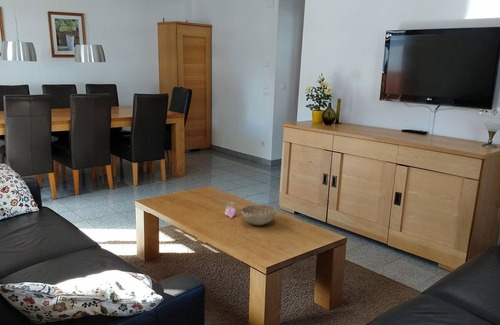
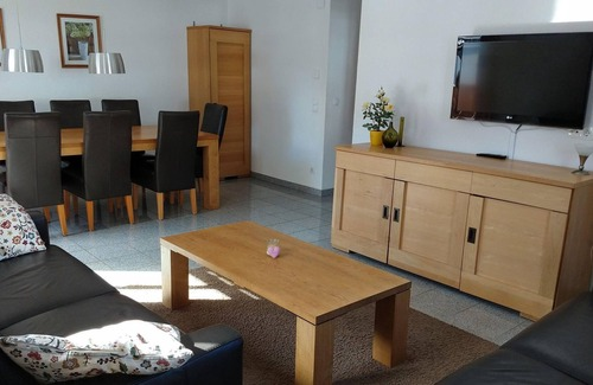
- decorative bowl (258, 215)
